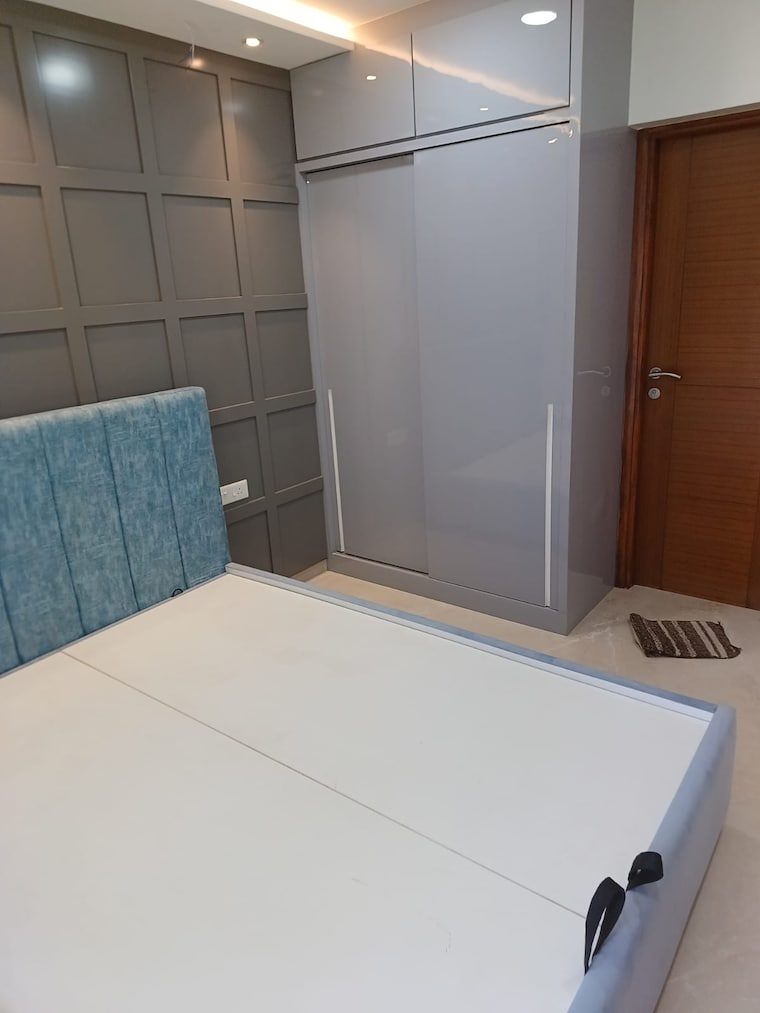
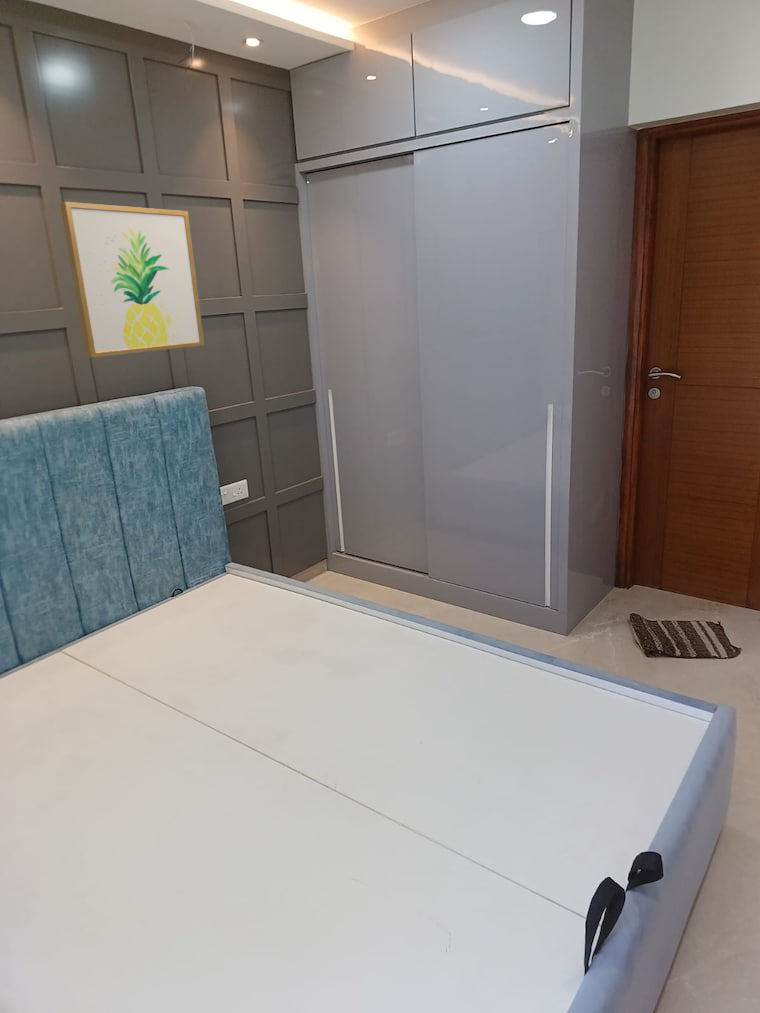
+ wall art (139, 281)
